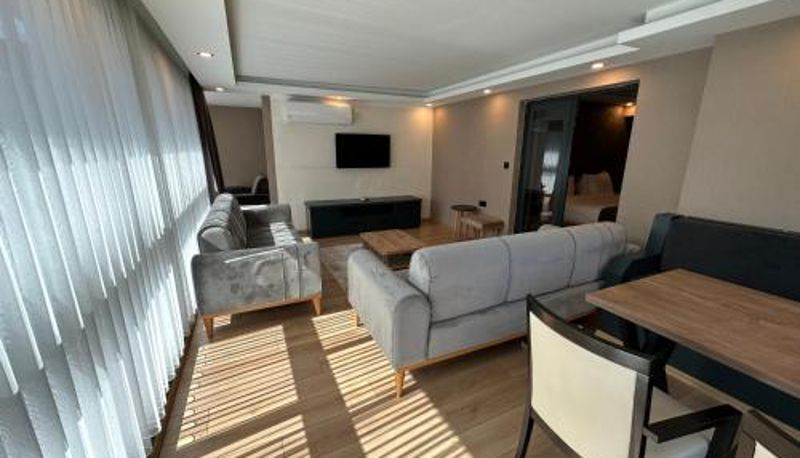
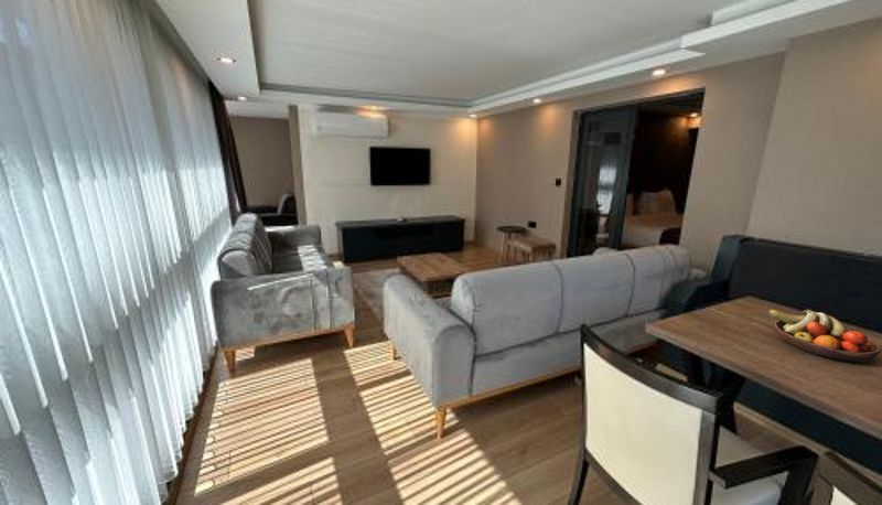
+ fruit bowl (824, 332)
